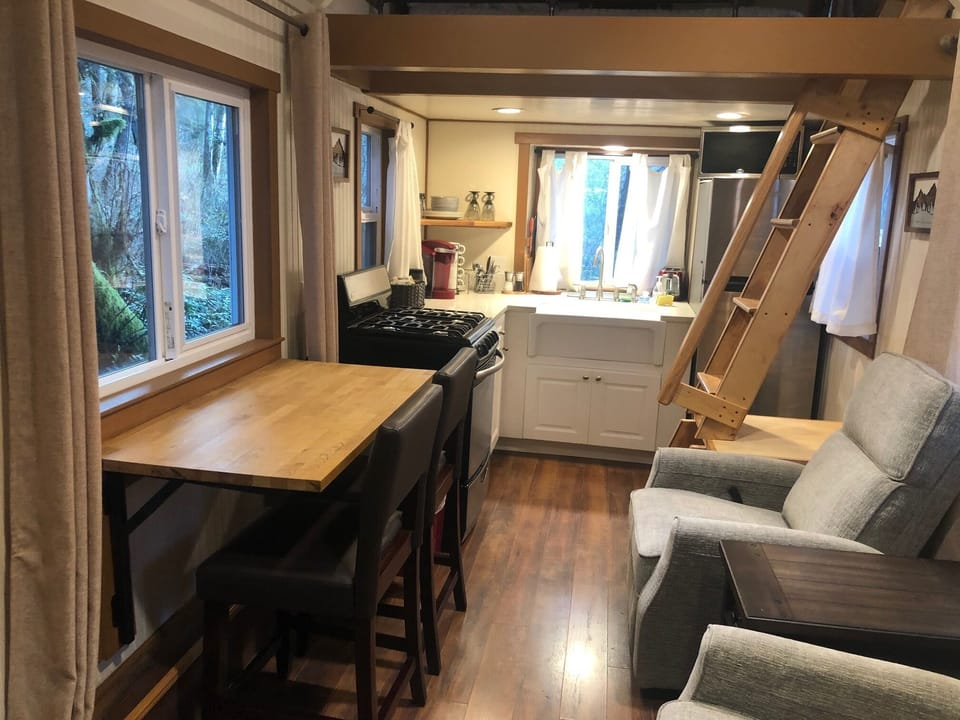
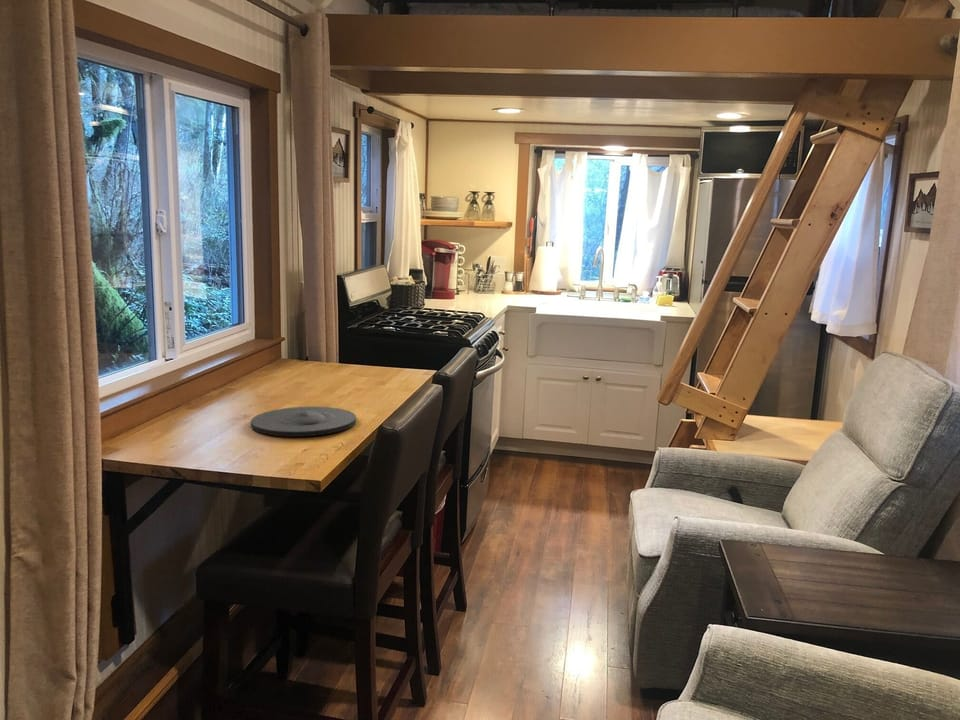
+ plate (304, 417)
